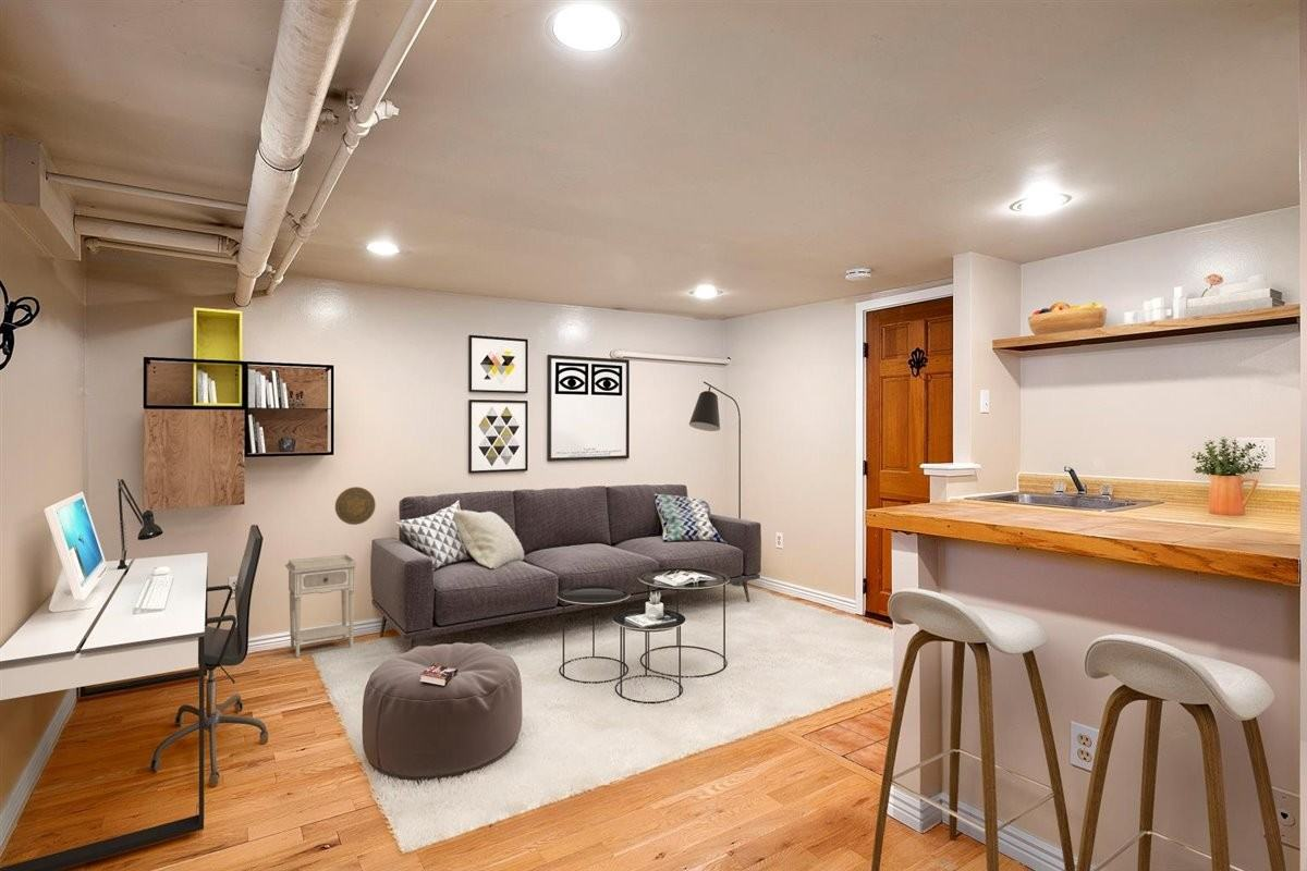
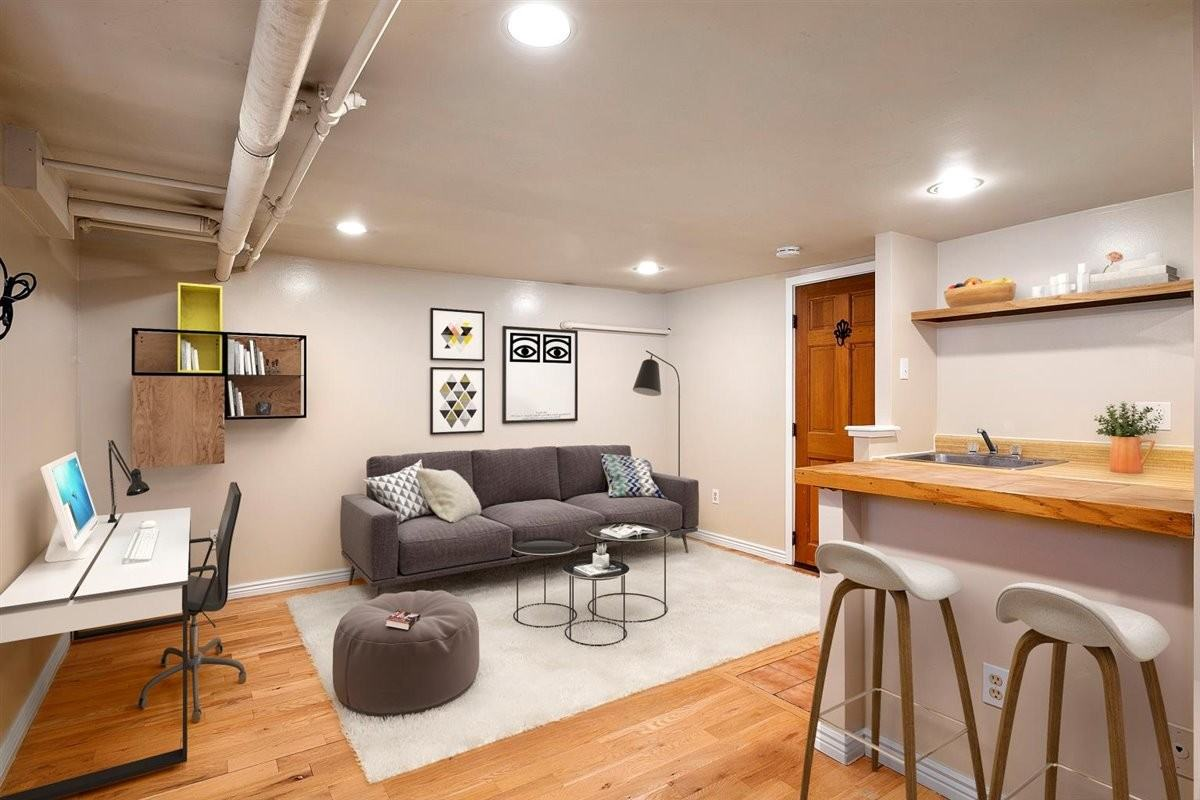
- decorative plate (355, 505)
- nightstand (321, 592)
